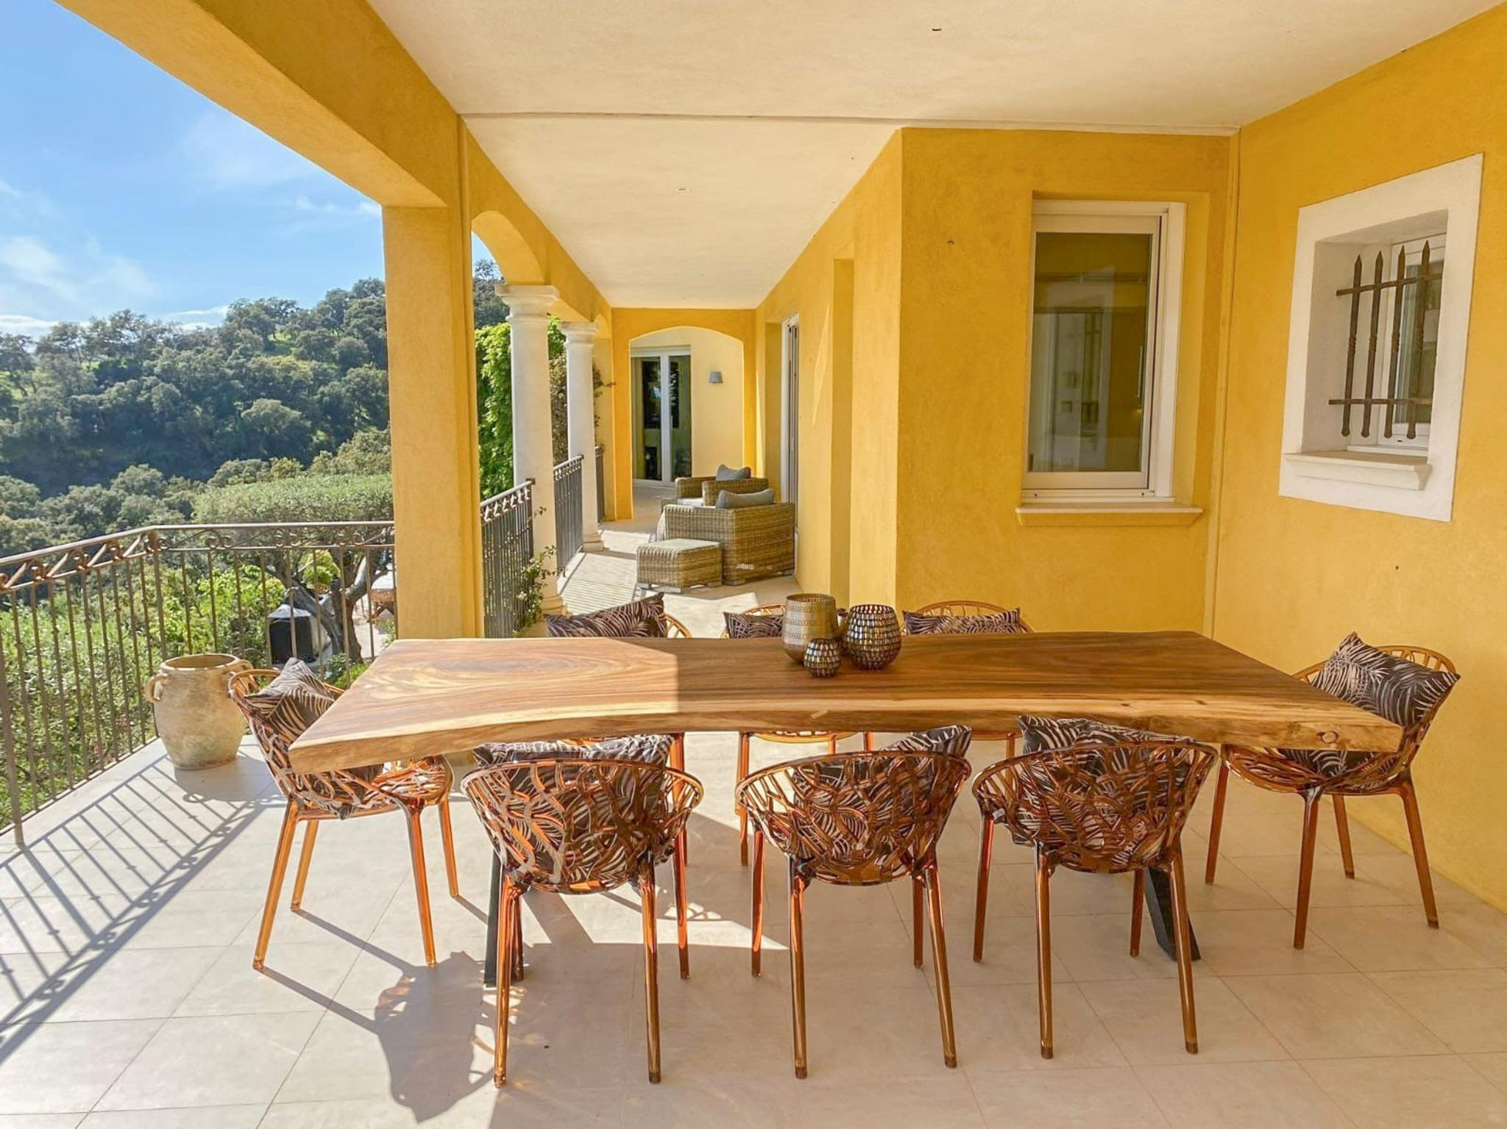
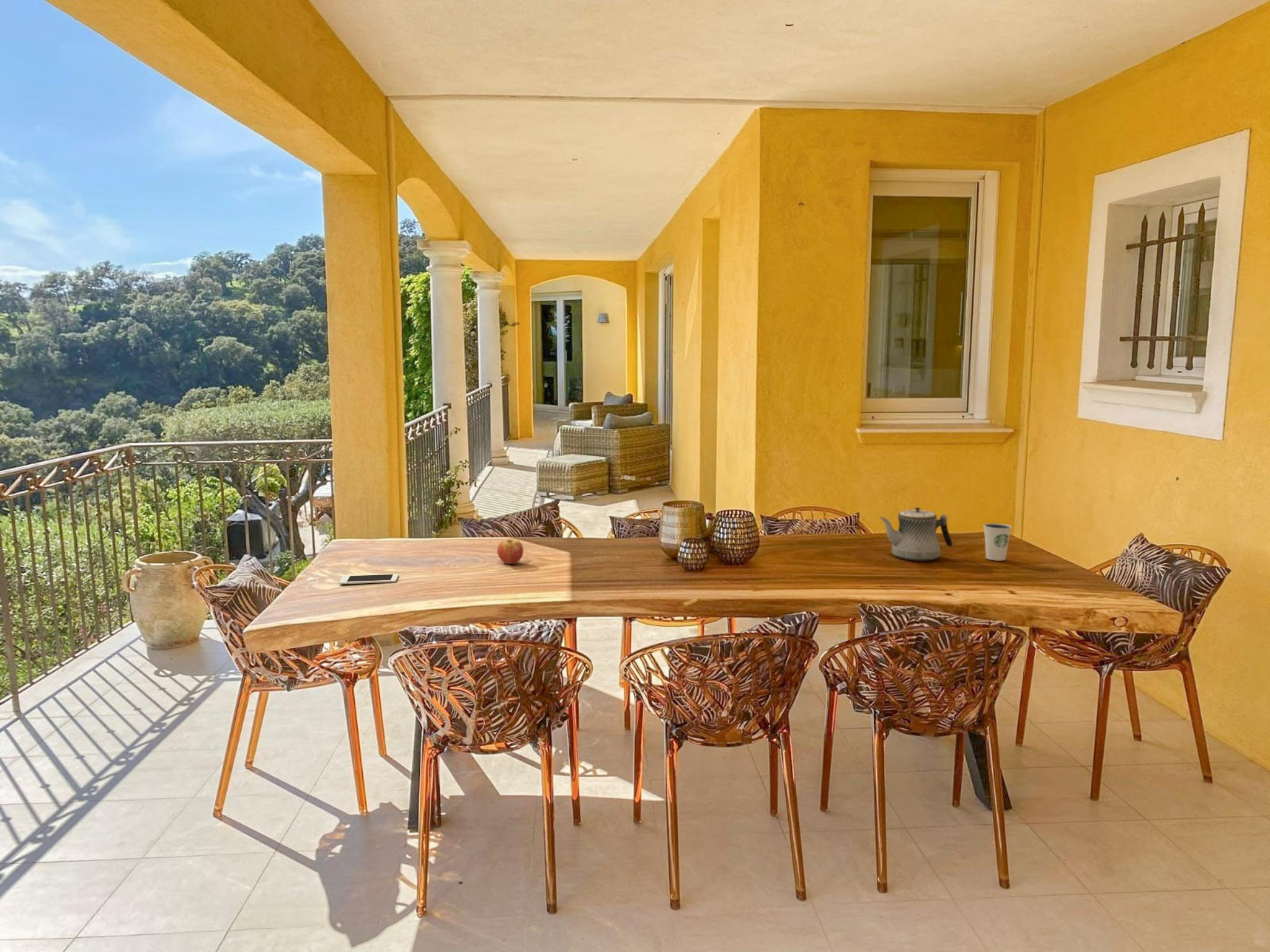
+ cell phone (369, 579)
+ fruit (510, 550)
+ dixie cup (997, 542)
+ teapot (915, 532)
